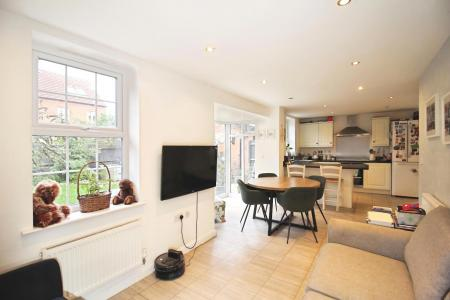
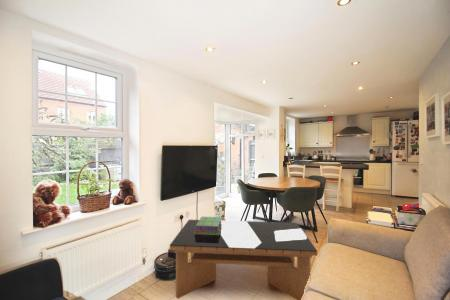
+ coffee table (241, 256)
+ stack of books (209, 224)
